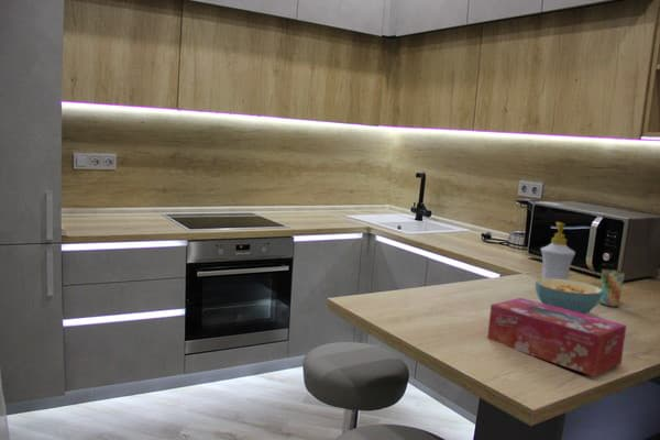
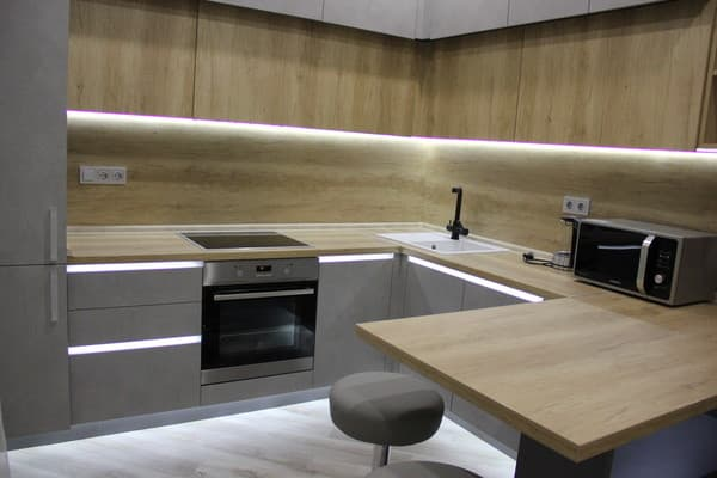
- tissue box (553, 332)
- cereal bowl (566, 300)
- soap bottle (557, 254)
- cup (610, 287)
